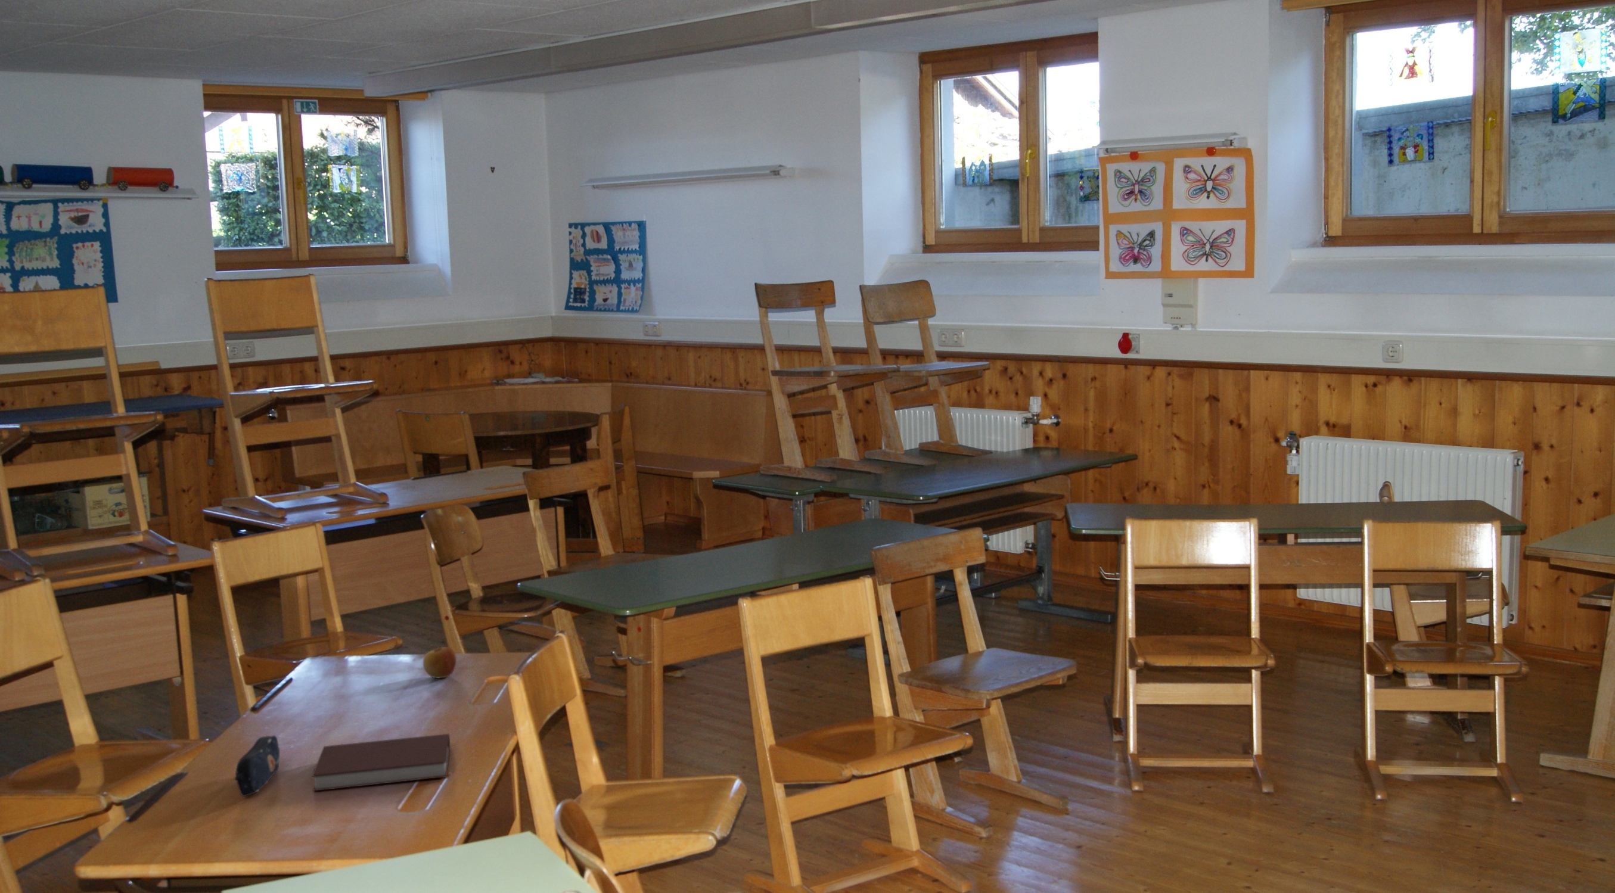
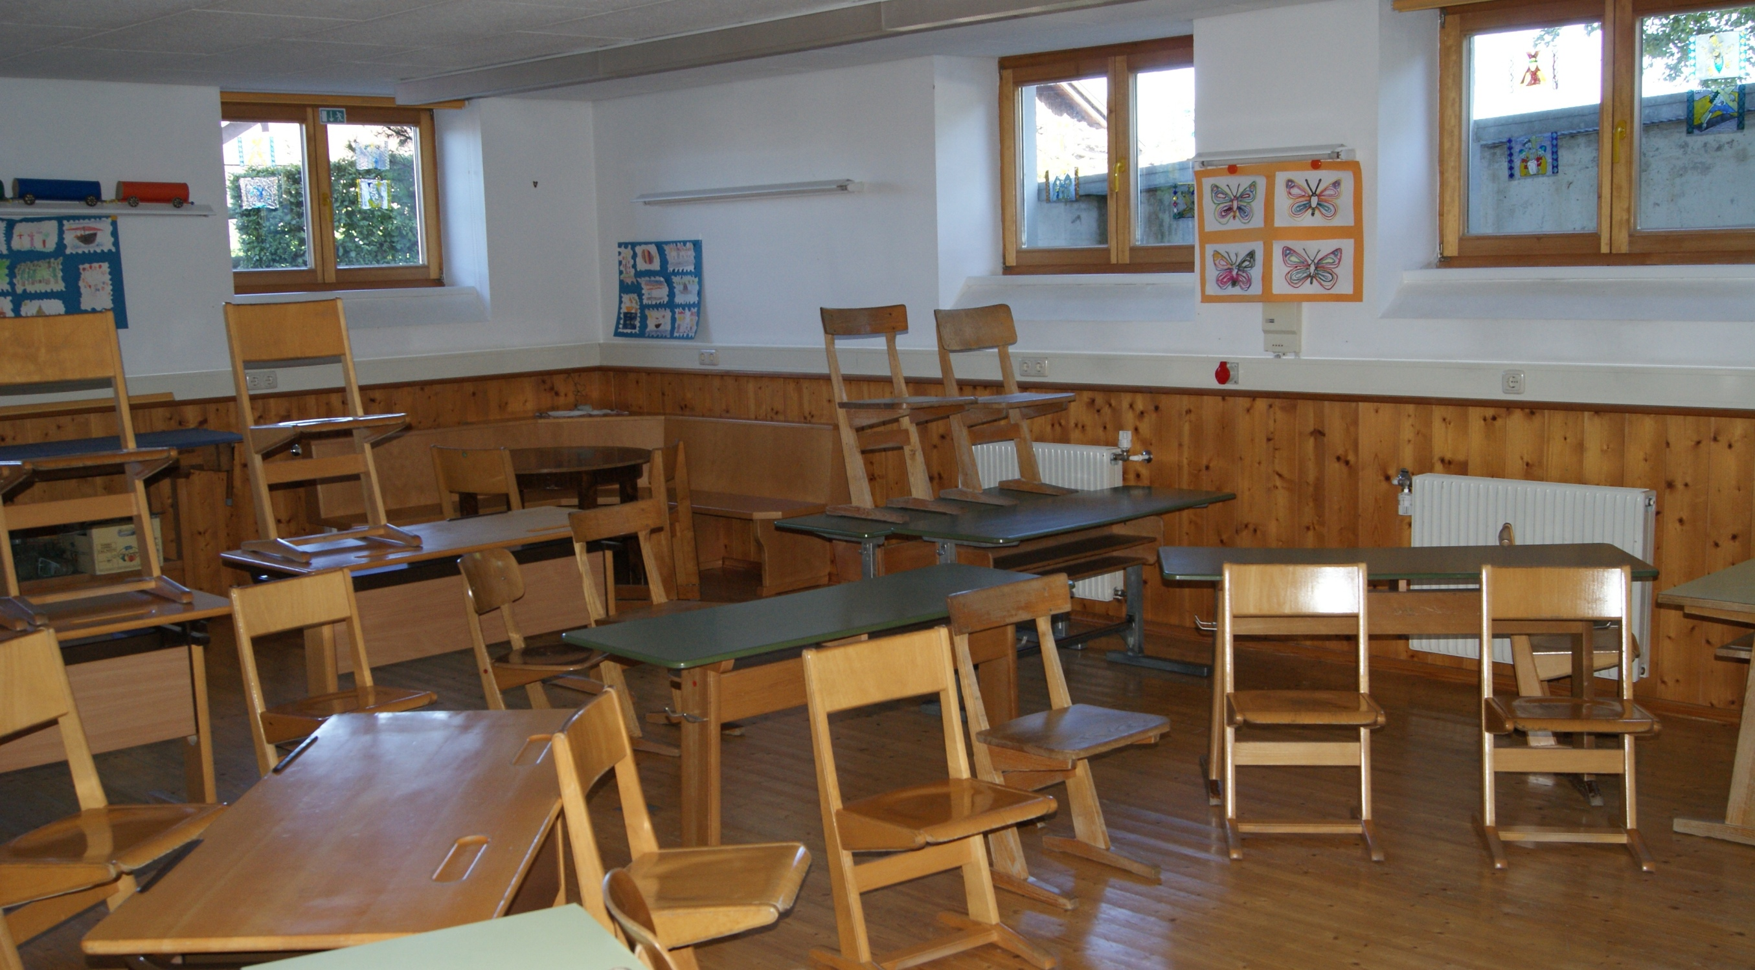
- pencil case (259, 765)
- notebook (384, 761)
- apple (439, 661)
